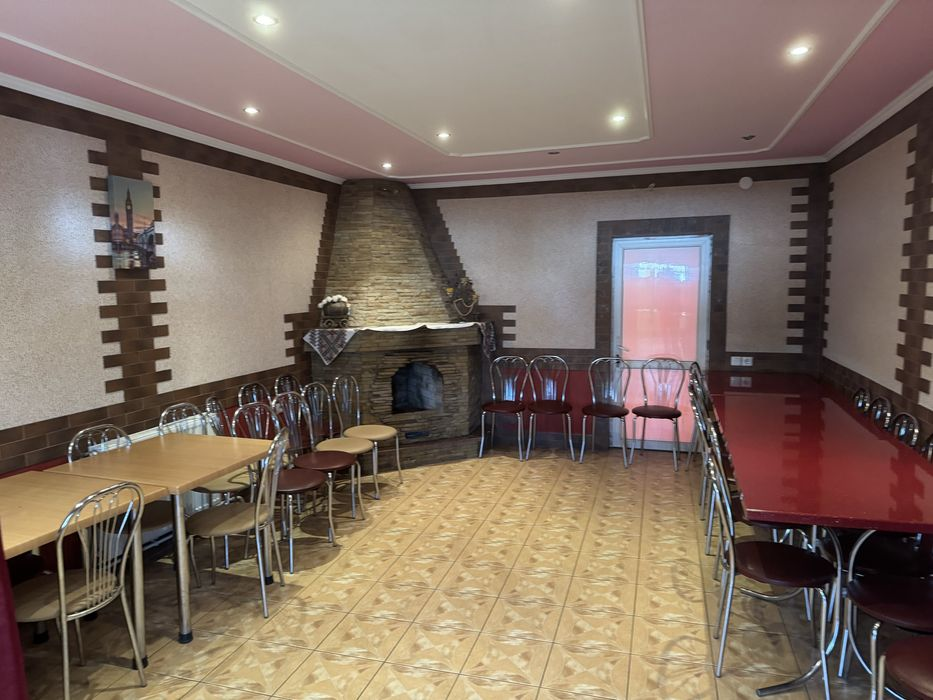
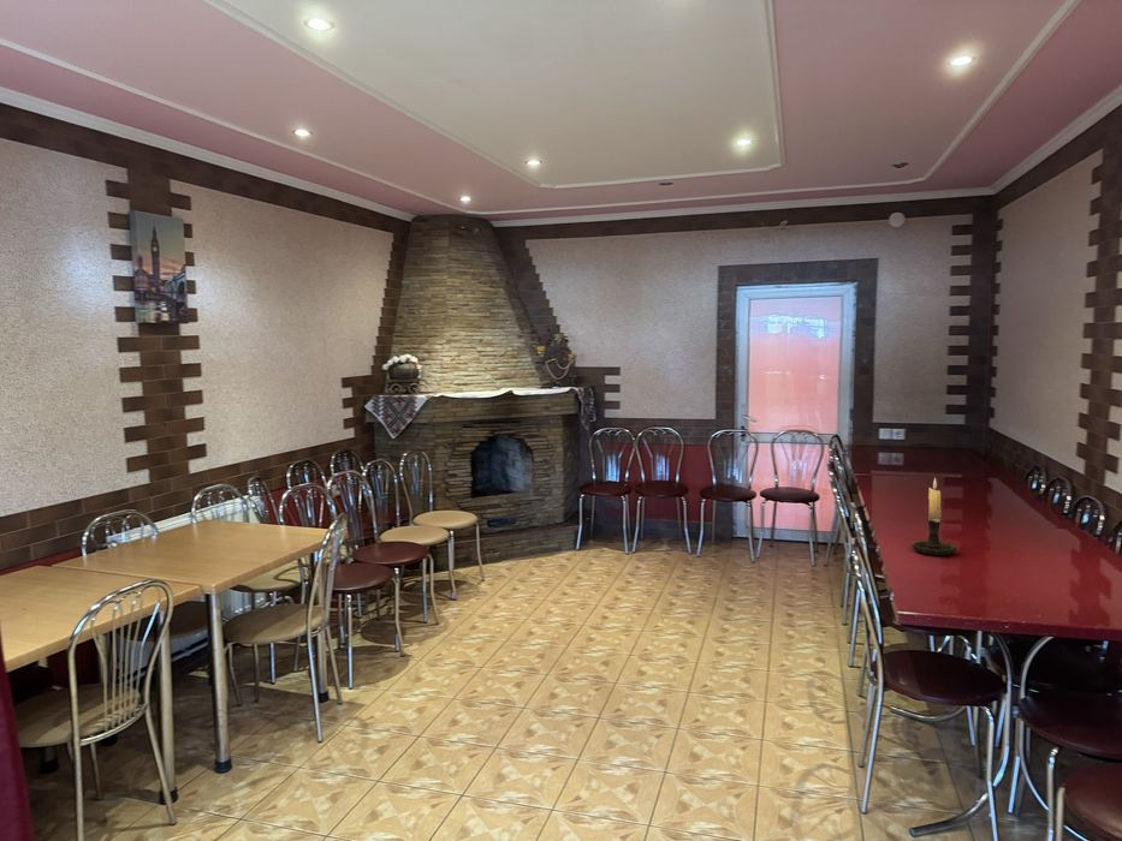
+ candle holder (934, 513)
